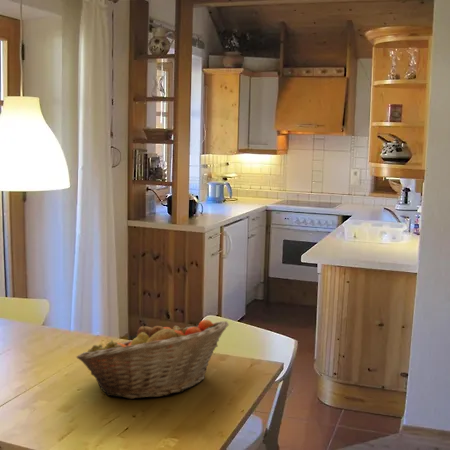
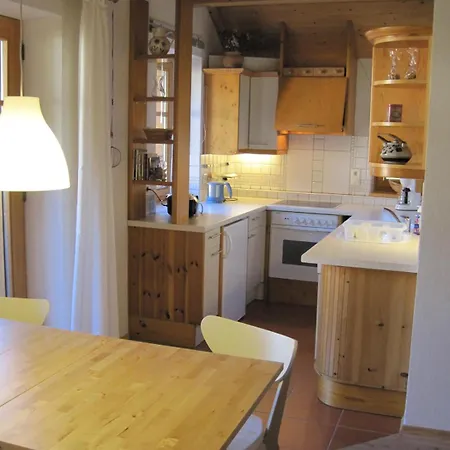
- fruit basket (155, 351)
